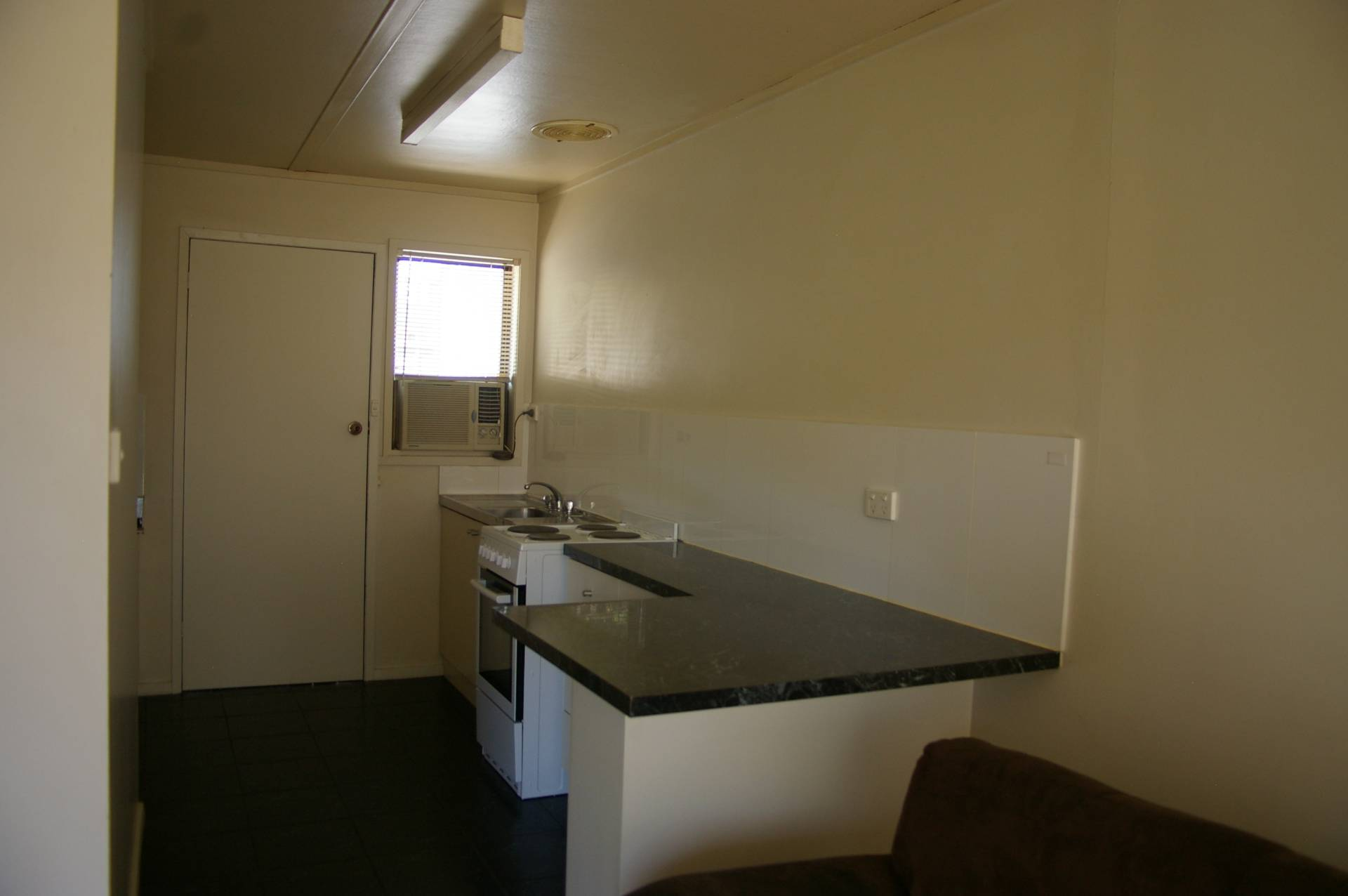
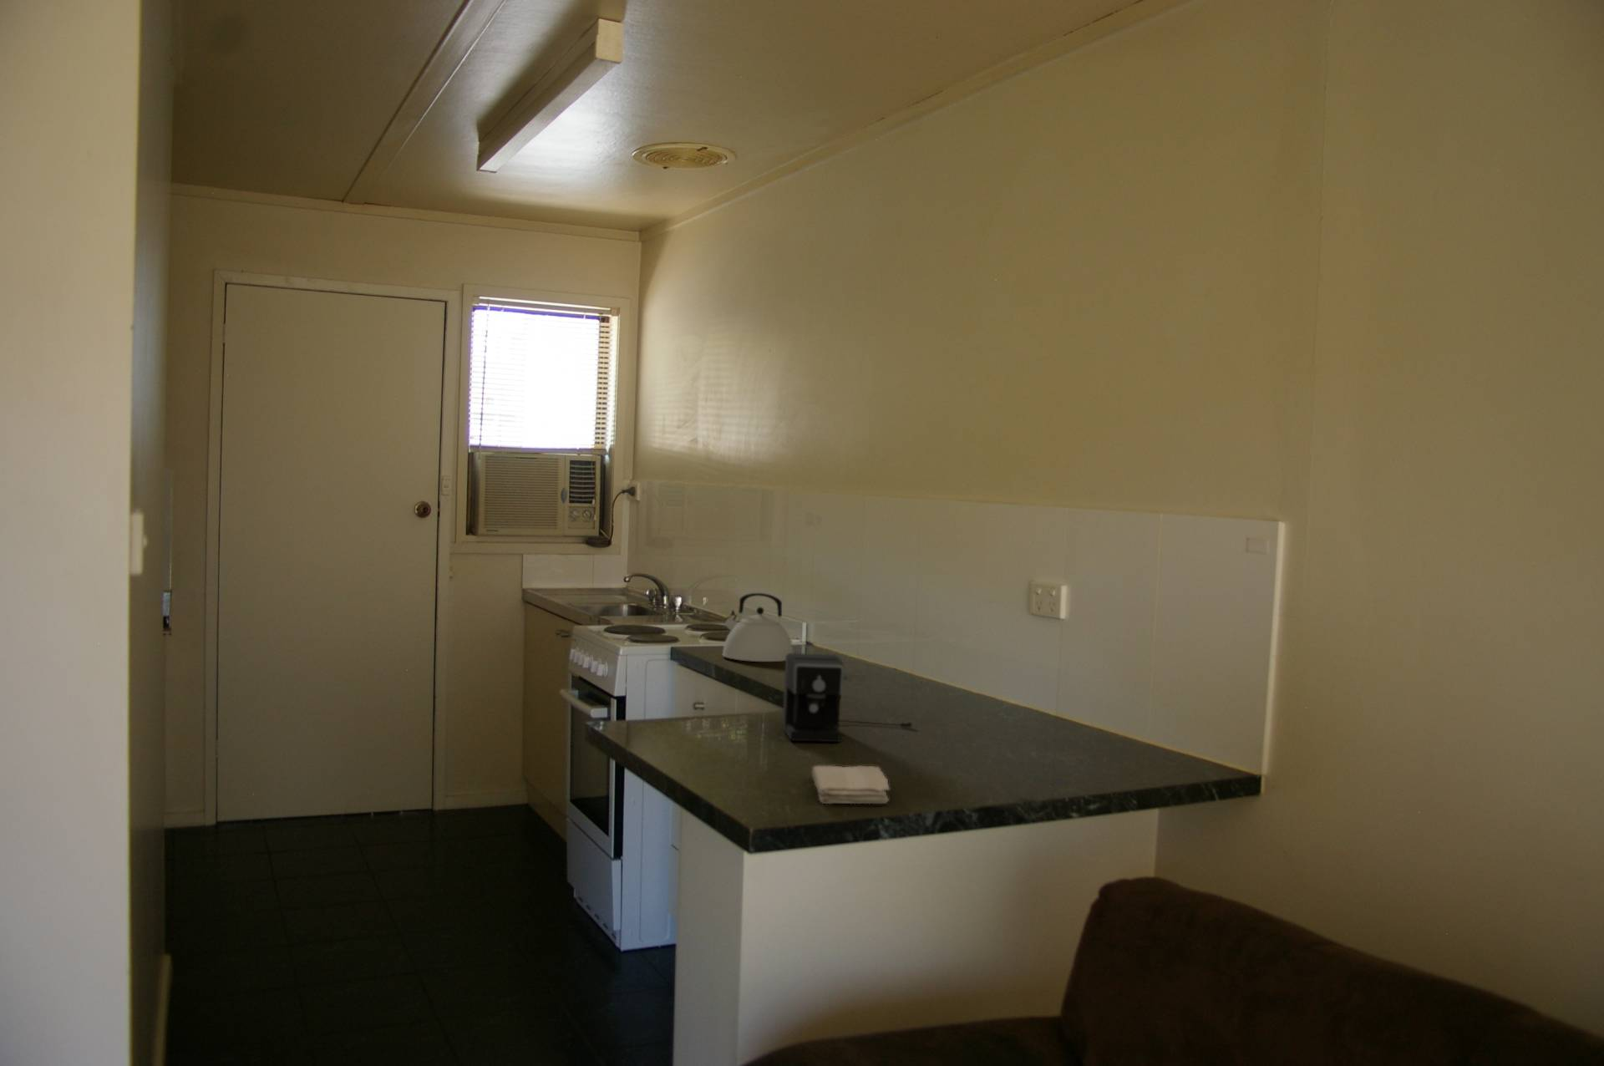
+ kettle (758, 625)
+ coffee maker (841, 694)
+ washcloth (850, 782)
